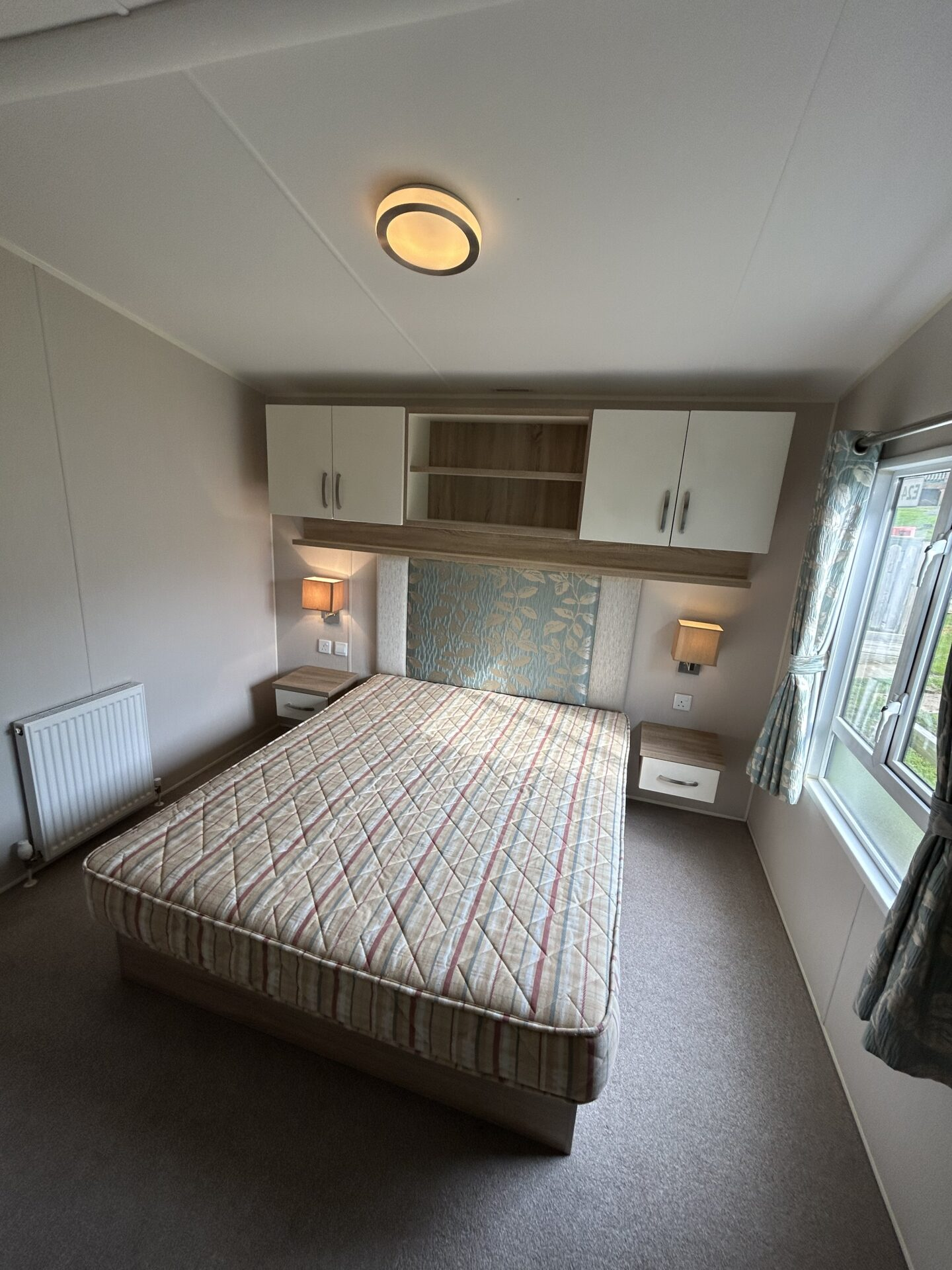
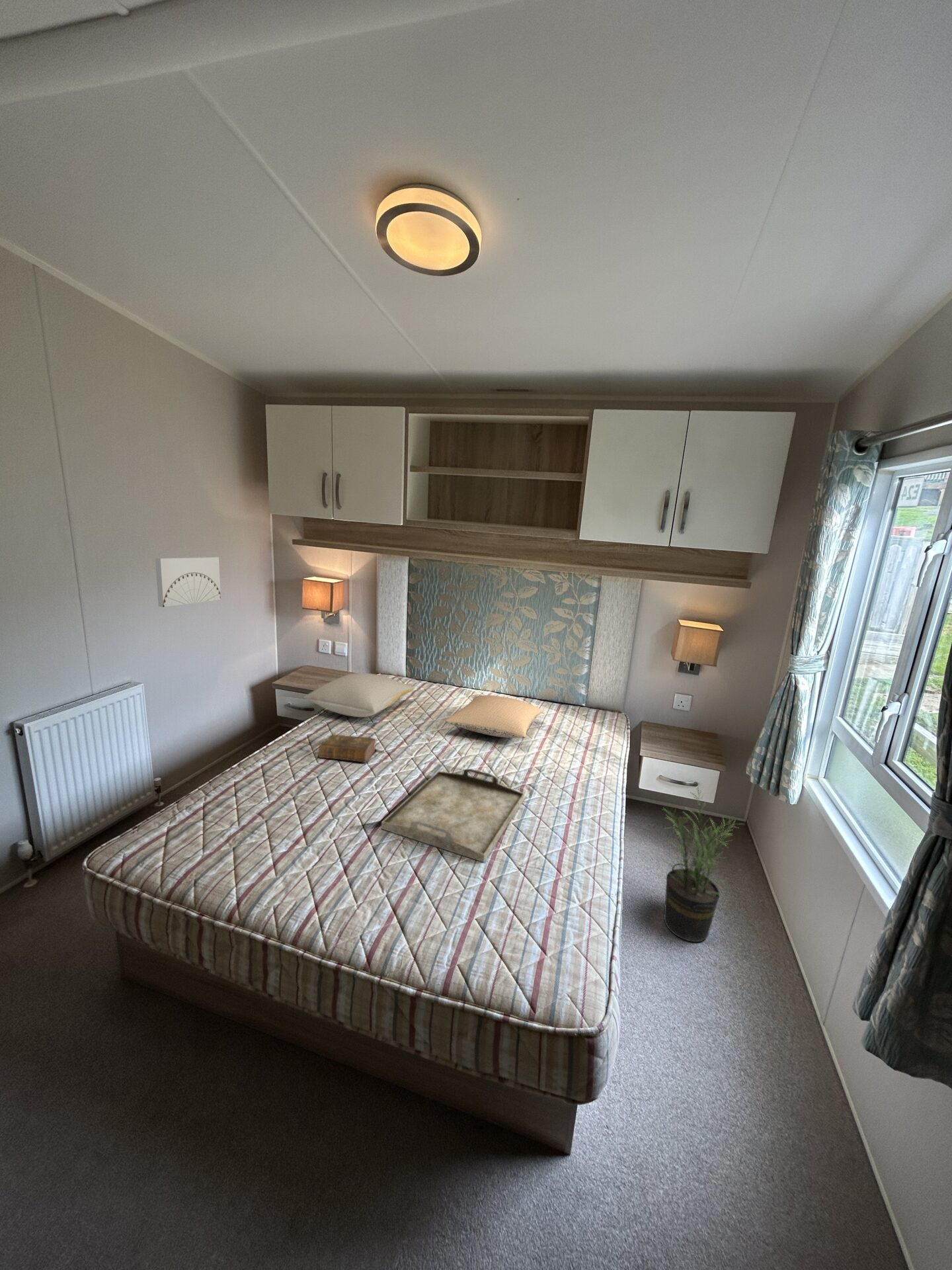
+ pillow (361, 692)
+ serving tray (458, 804)
+ wall art (190, 580)
+ pillow (496, 716)
+ book (348, 747)
+ potted plant (692, 866)
